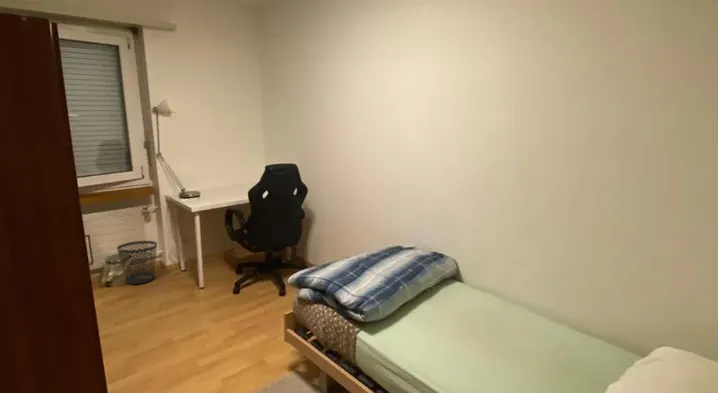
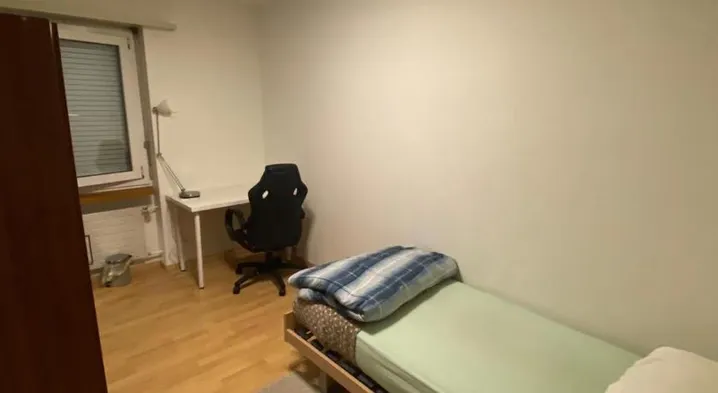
- wastebasket (138, 263)
